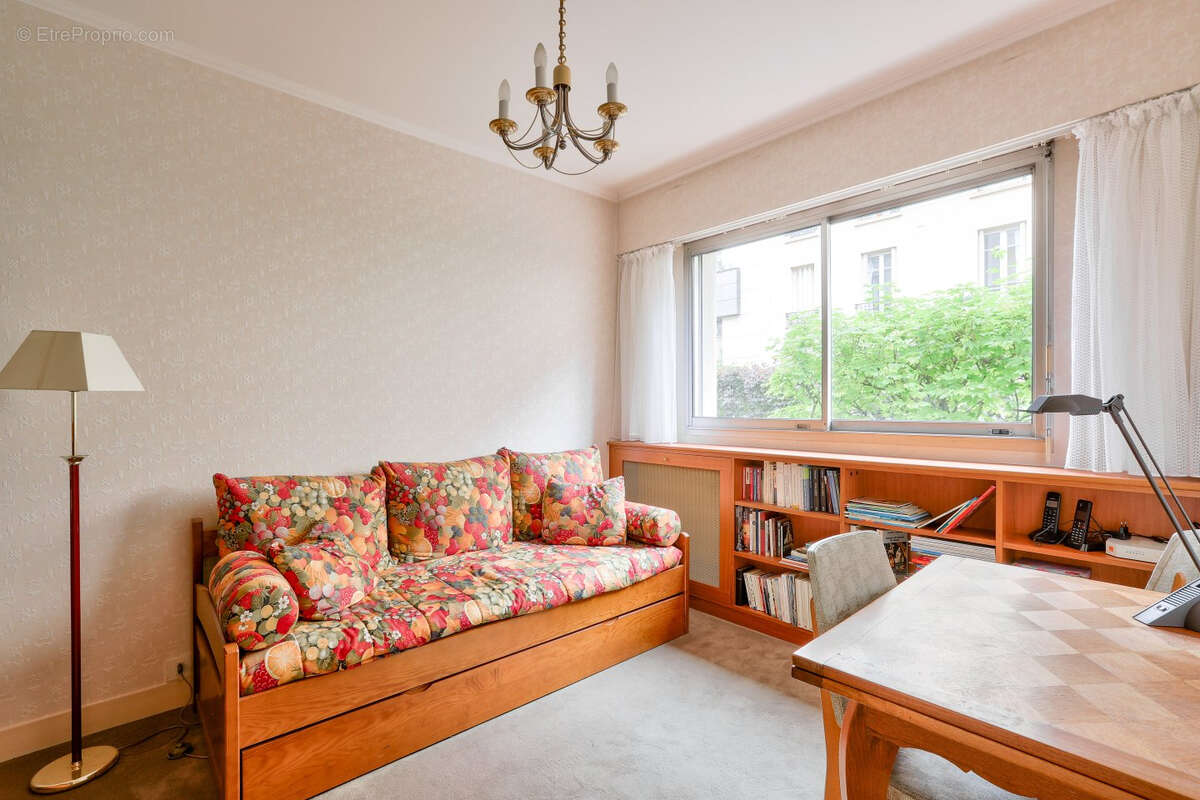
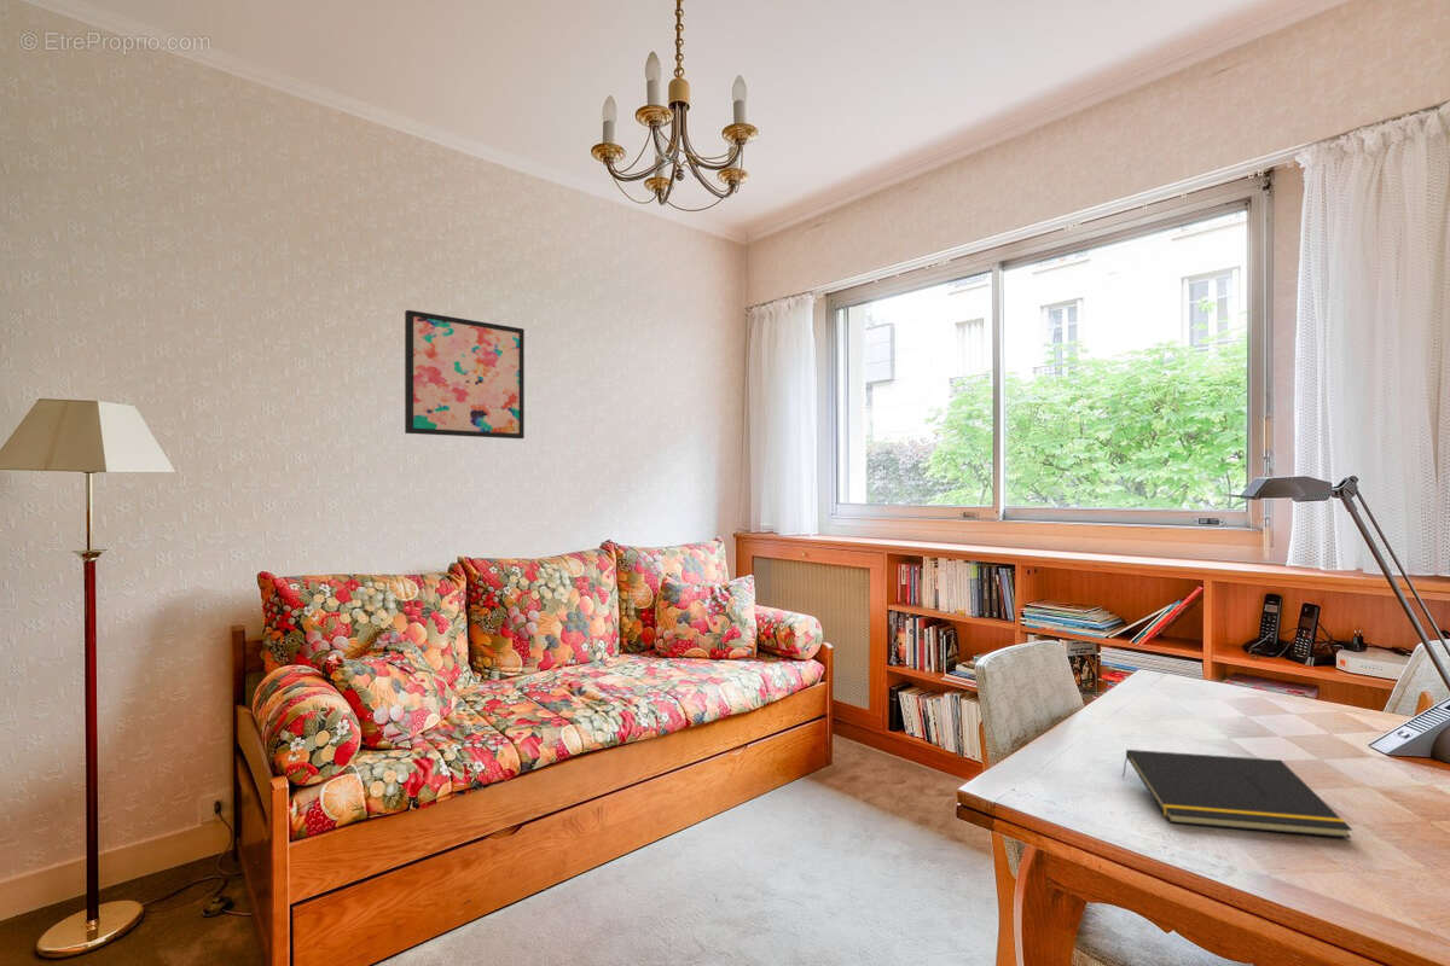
+ wall art (468, 378)
+ notepad (1228, 788)
